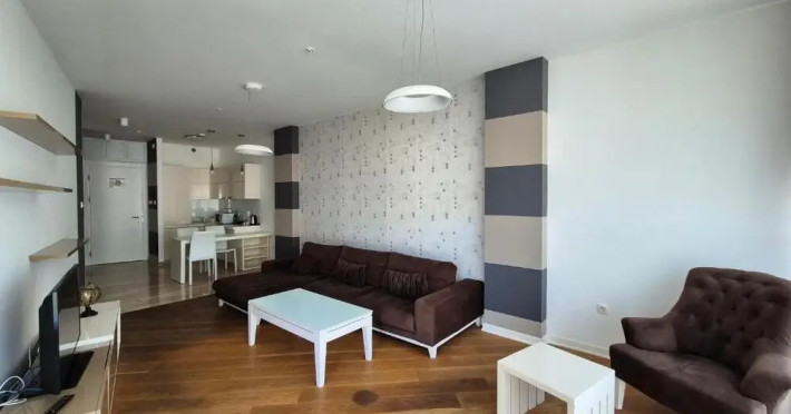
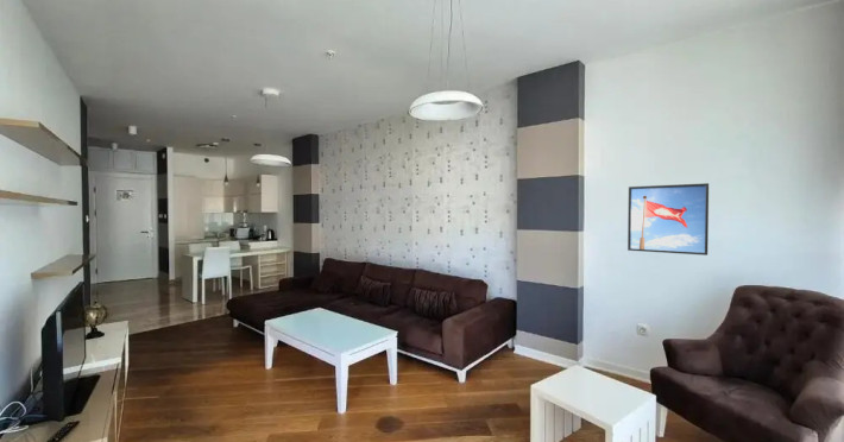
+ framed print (666, 219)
